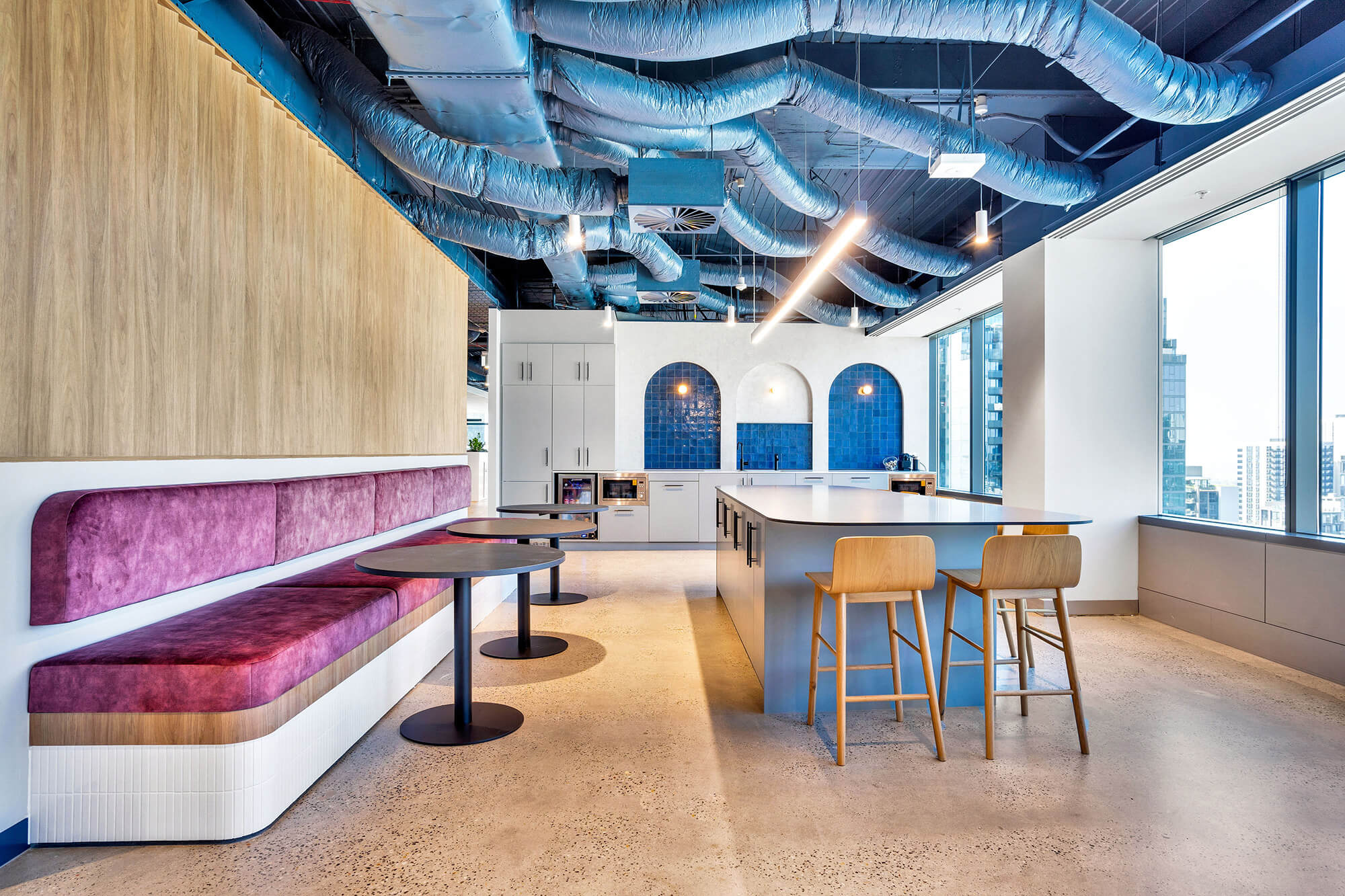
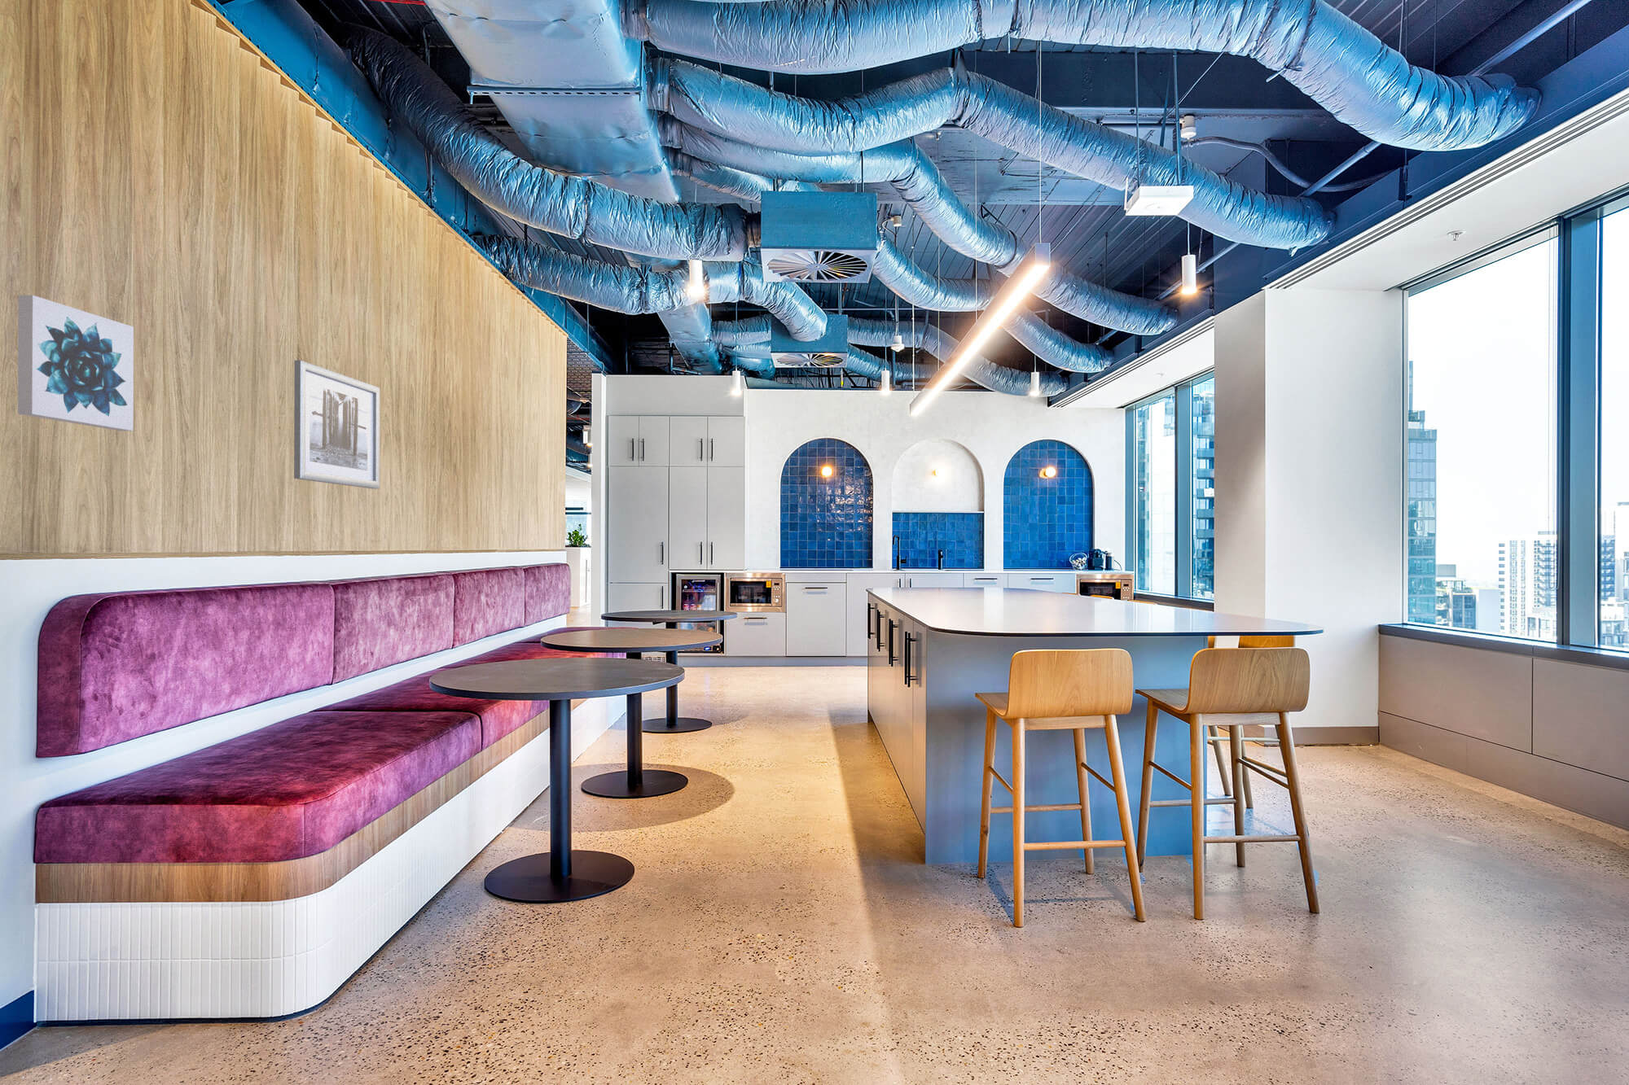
+ wall art (340, 429)
+ wall art (79, 367)
